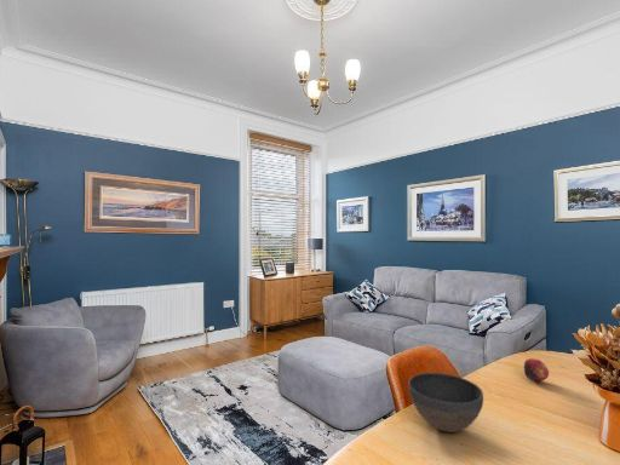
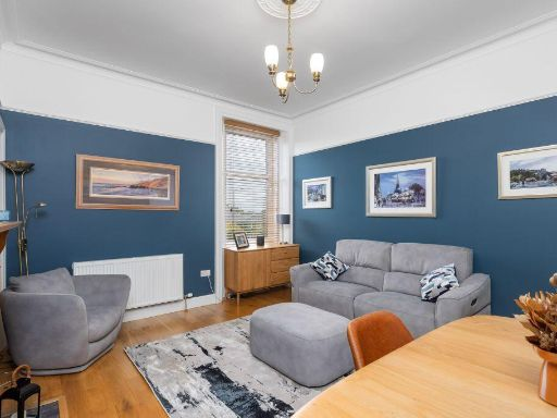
- bowl (444, 406)
- fruit (535, 369)
